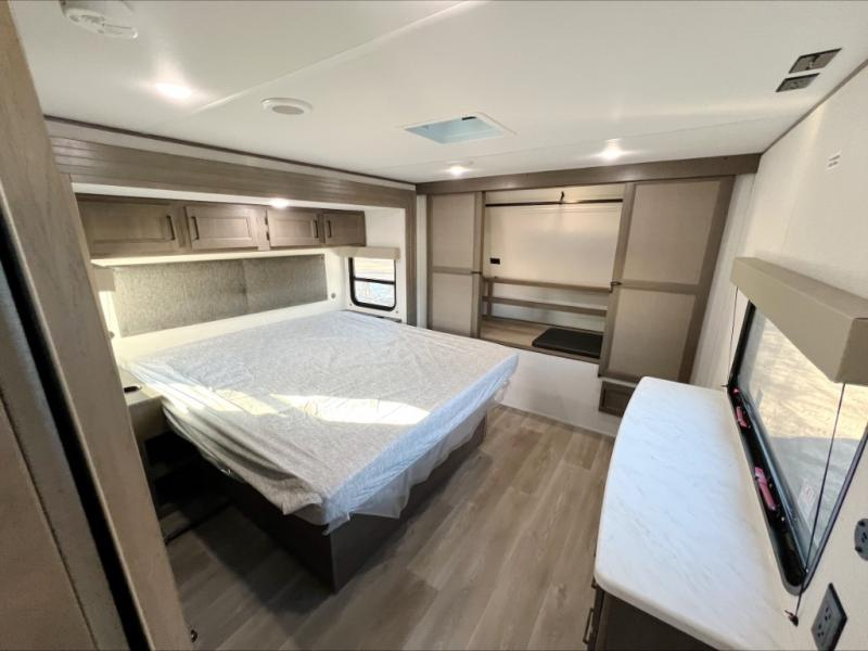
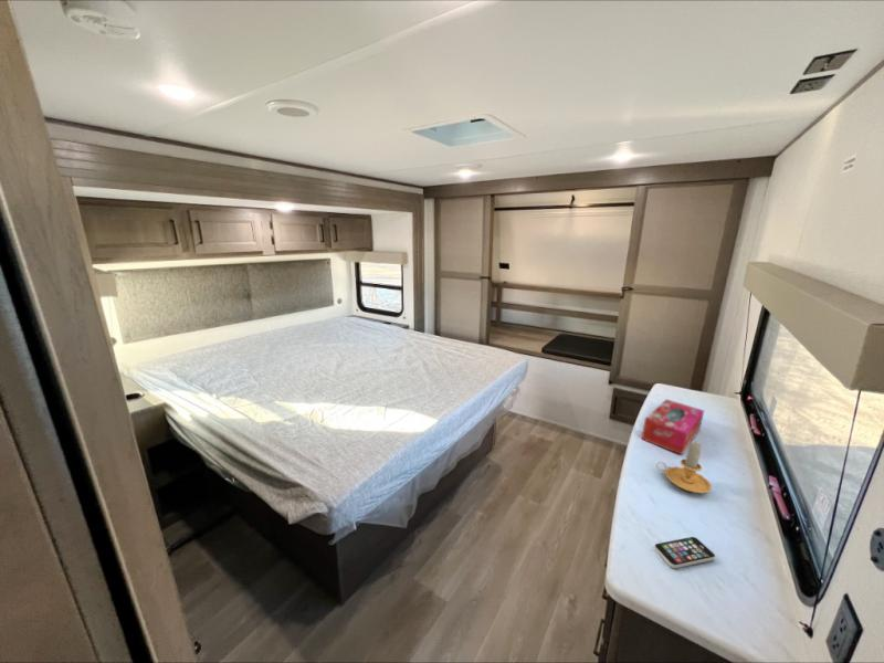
+ candle (685, 461)
+ tissue box (673, 424)
+ smartphone (684, 551)
